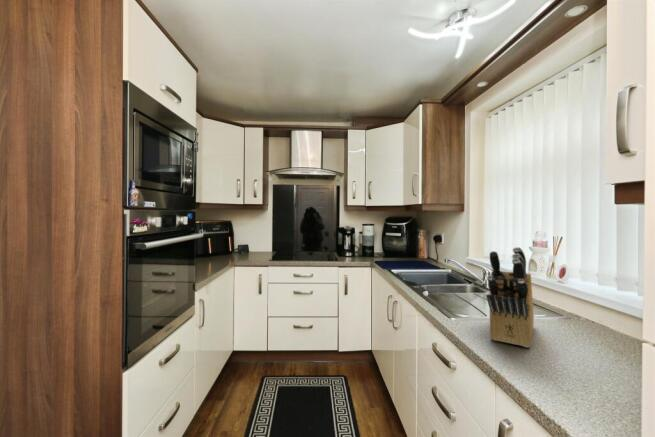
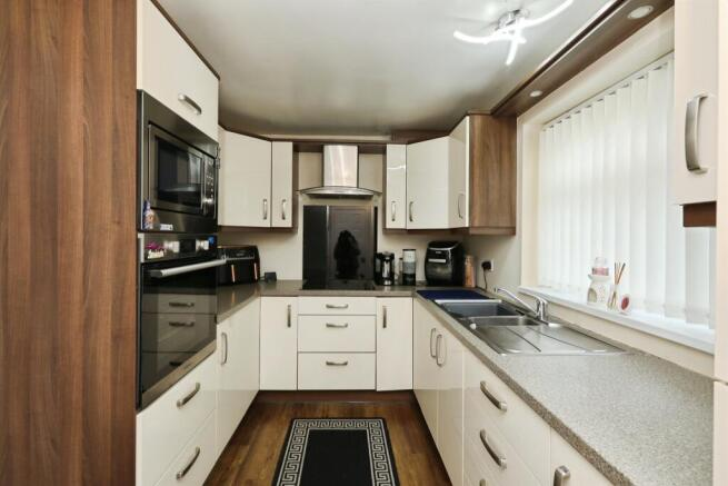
- knife block (511, 290)
